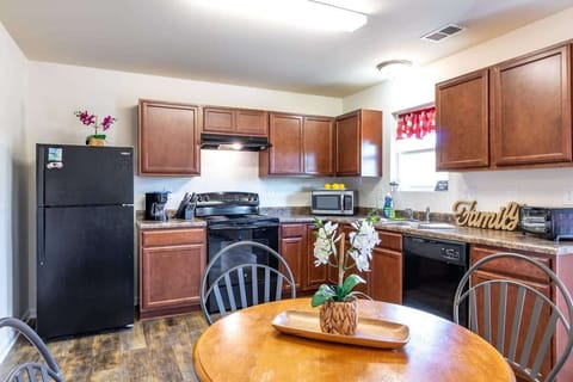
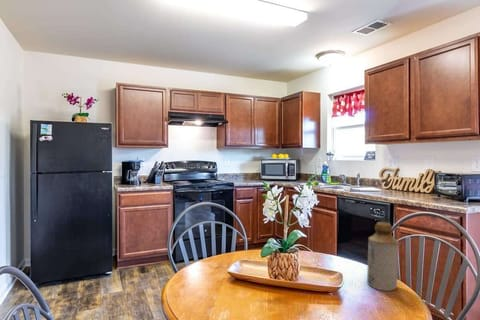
+ bottle (382, 253)
